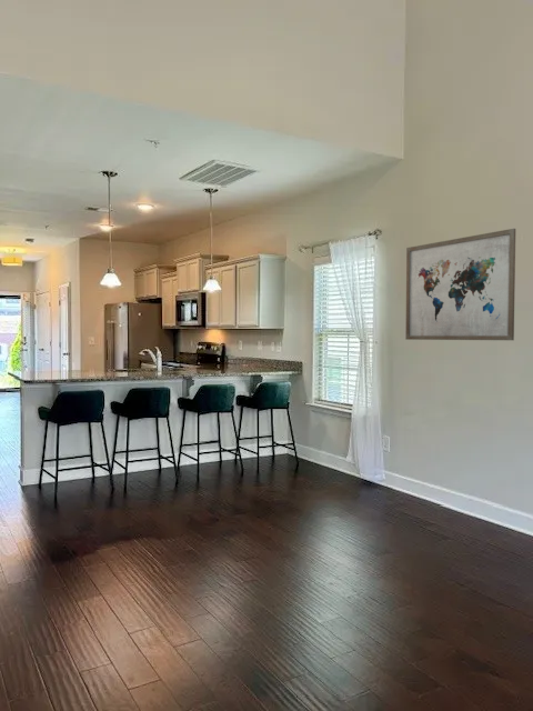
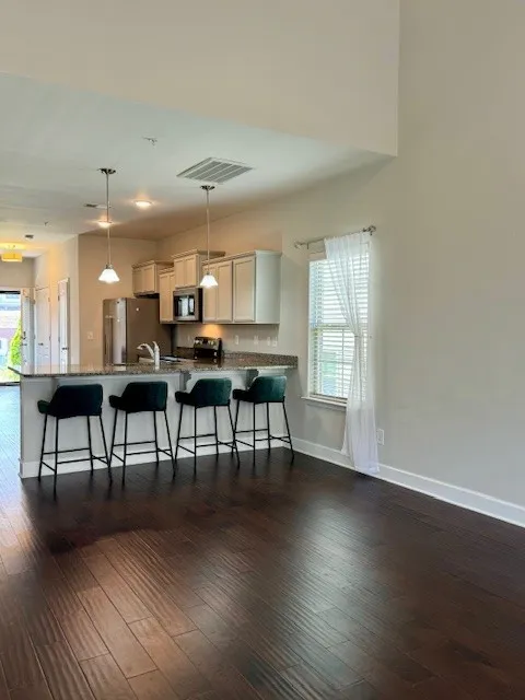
- wall art (454, 289)
